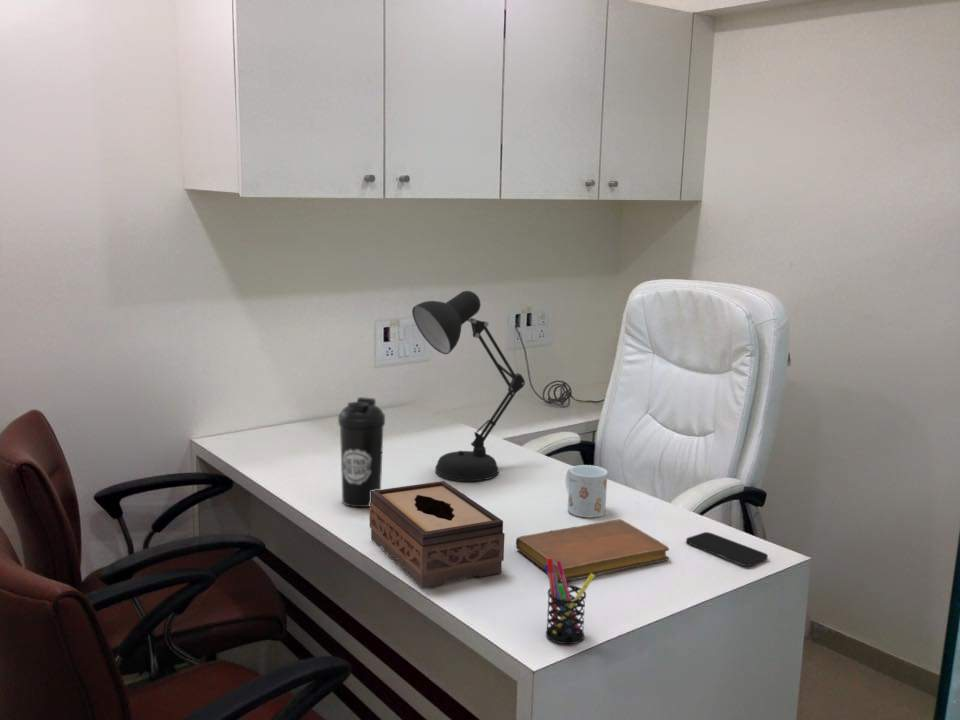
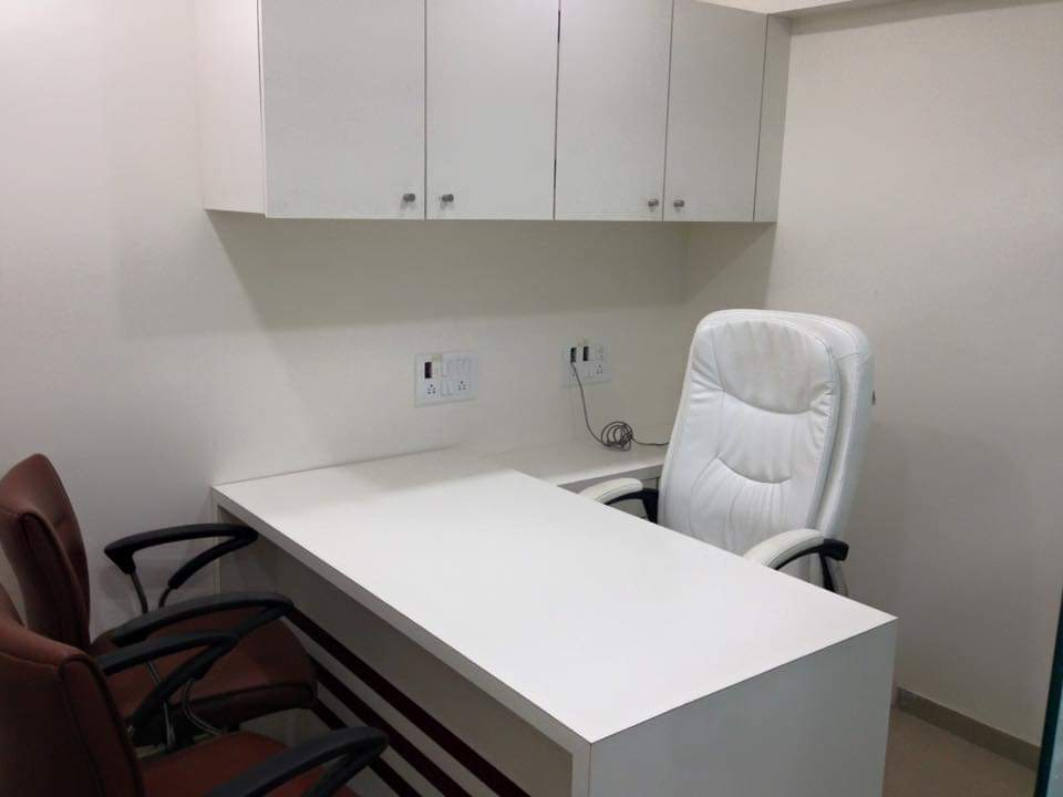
- smartphone (726, 548)
- mug (582, 488)
- water bottle (361, 451)
- tissue box (434, 530)
- notebook (591, 547)
- pen holder (563, 599)
- desk lamp (448, 353)
